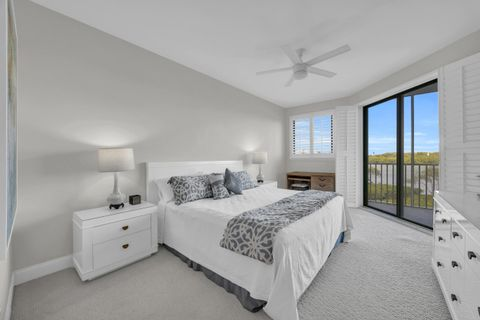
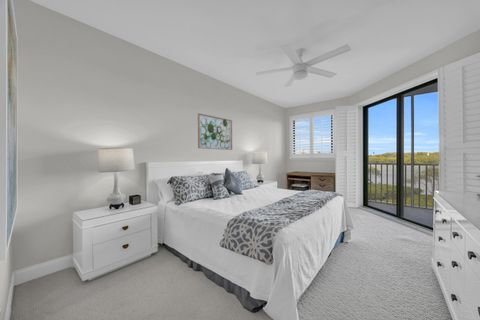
+ wall art (216, 133)
